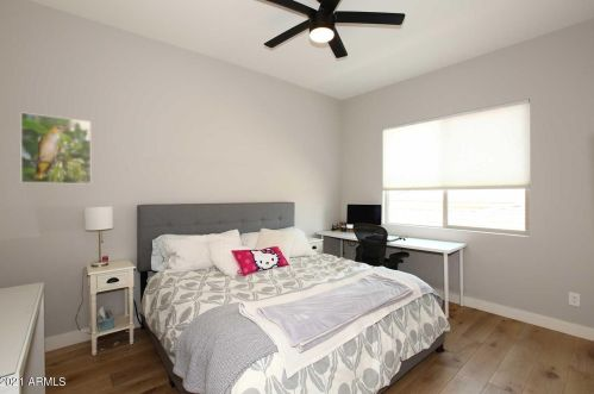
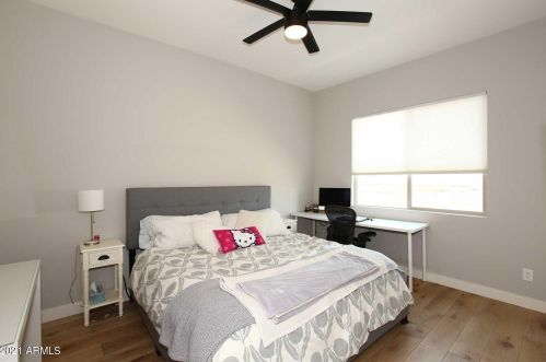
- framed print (57, 150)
